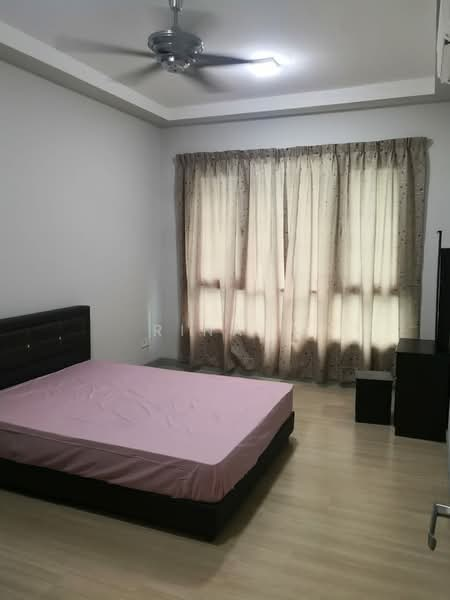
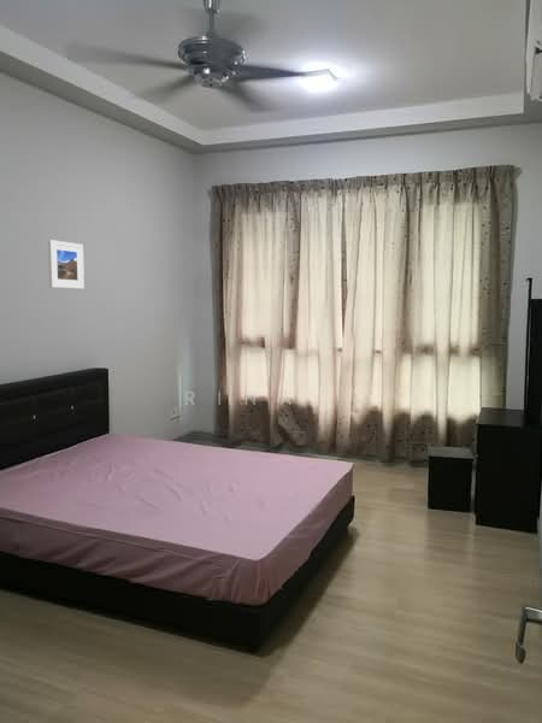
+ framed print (66, 265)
